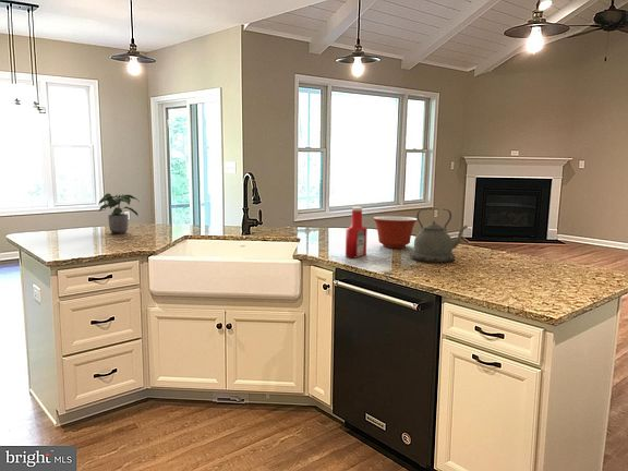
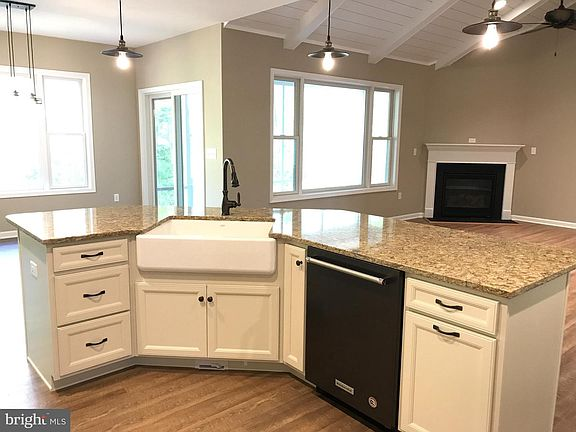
- kettle (435, 233)
- mixing bowl (394, 232)
- soap bottle (357, 231)
- potted plant (118, 213)
